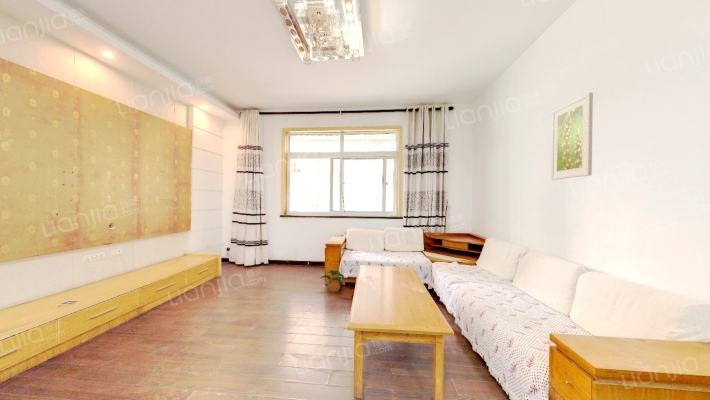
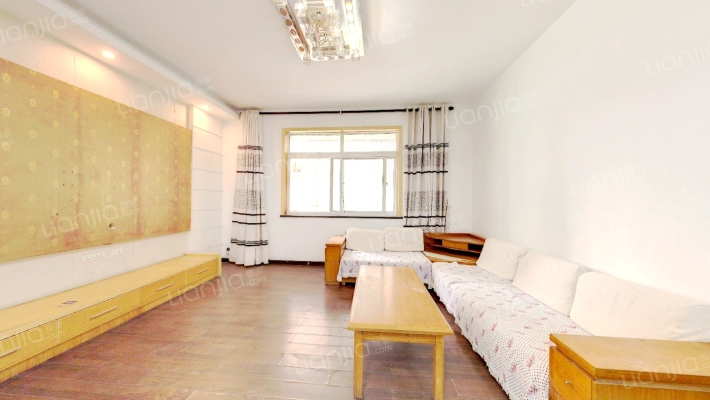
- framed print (569, 140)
- potted plant (332, 279)
